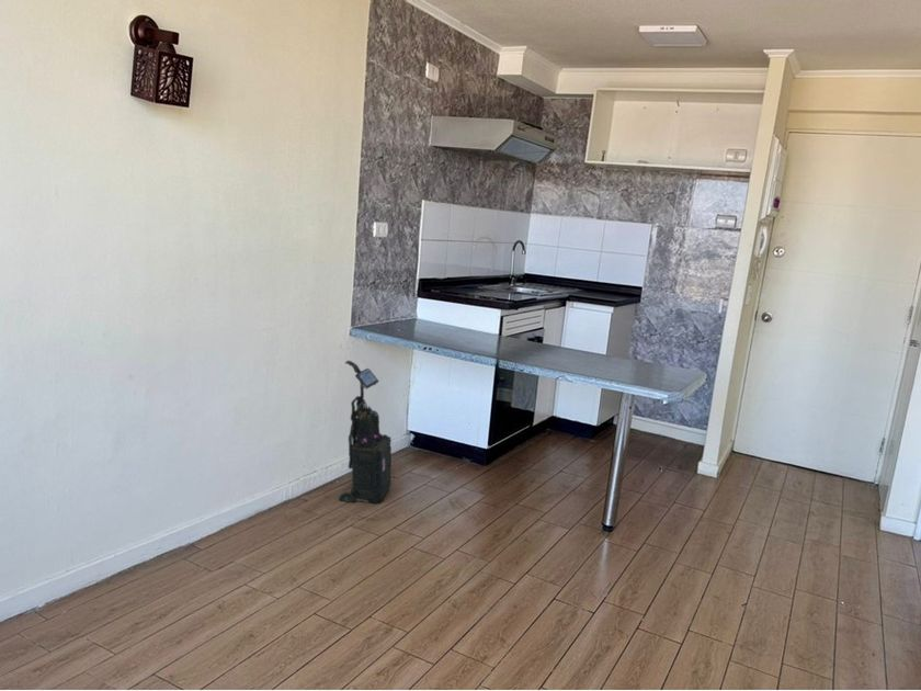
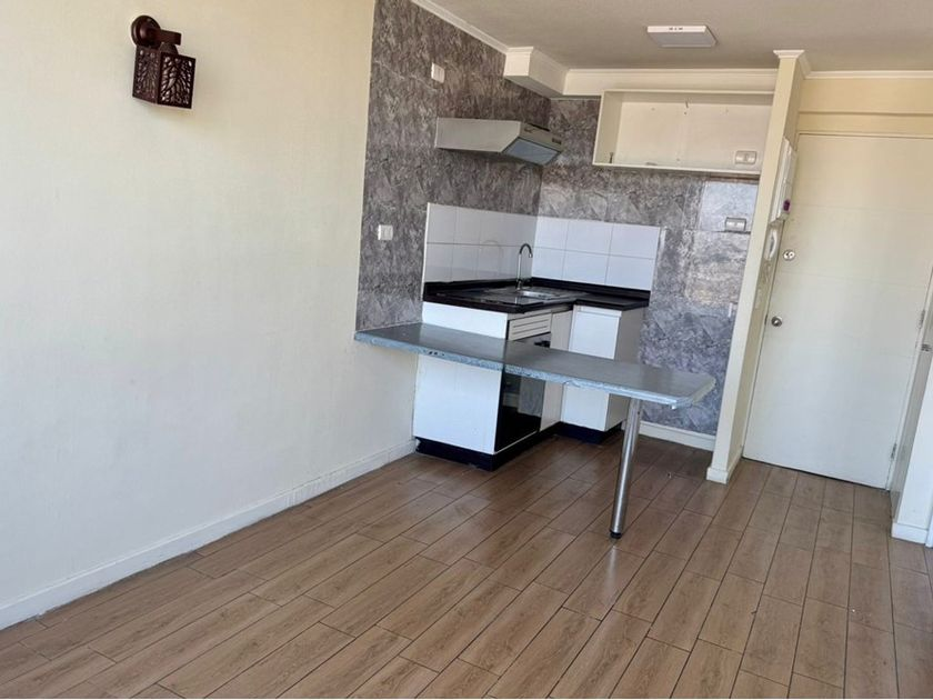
- vacuum cleaner (365, 430)
